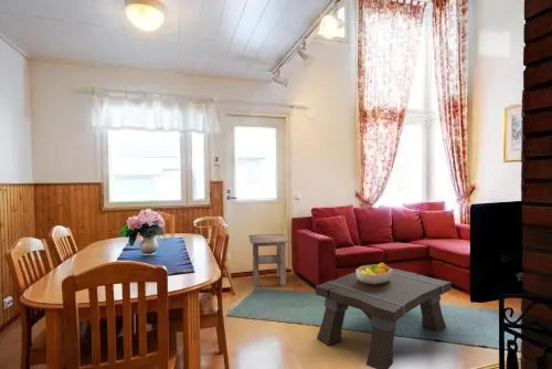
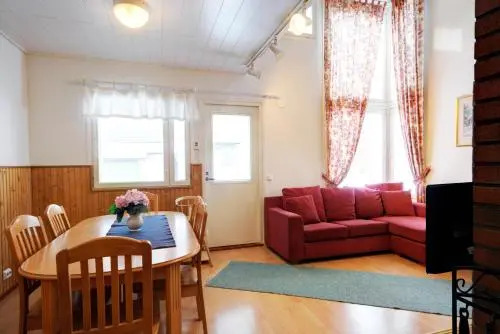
- fruit bowl (373, 272)
- coffee table (383, 307)
- side table (268, 259)
